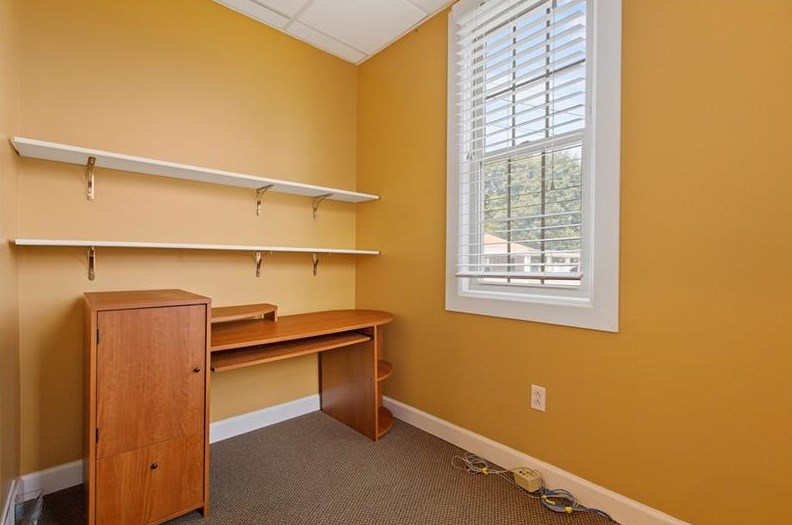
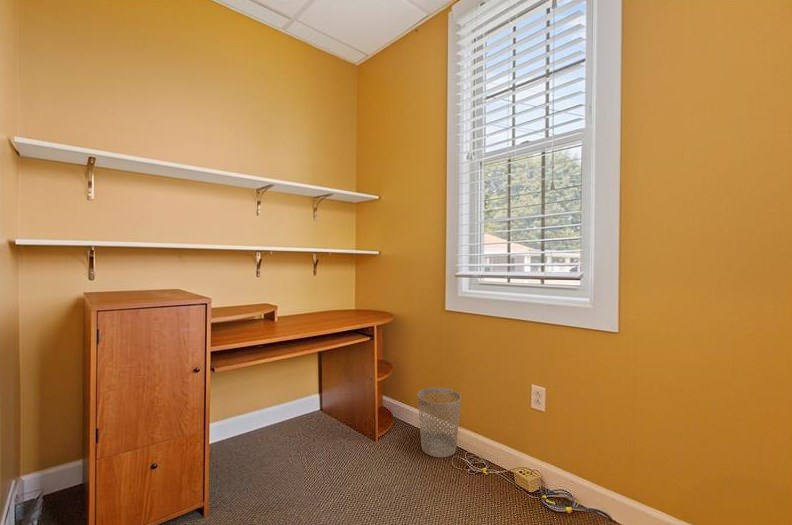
+ wastebasket (438, 421)
